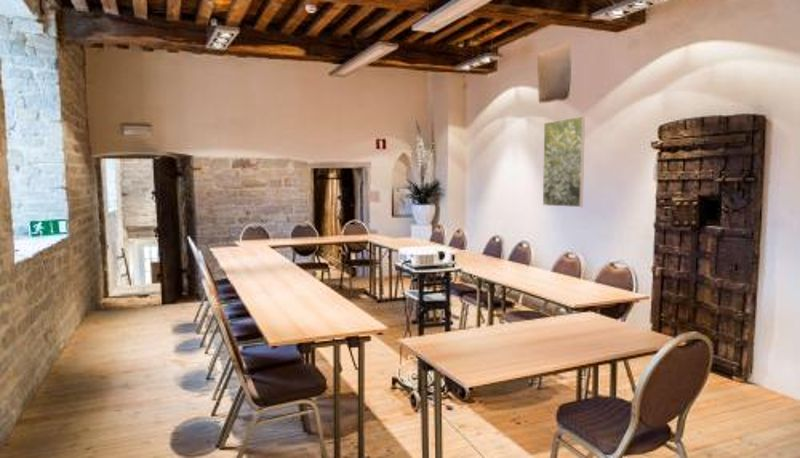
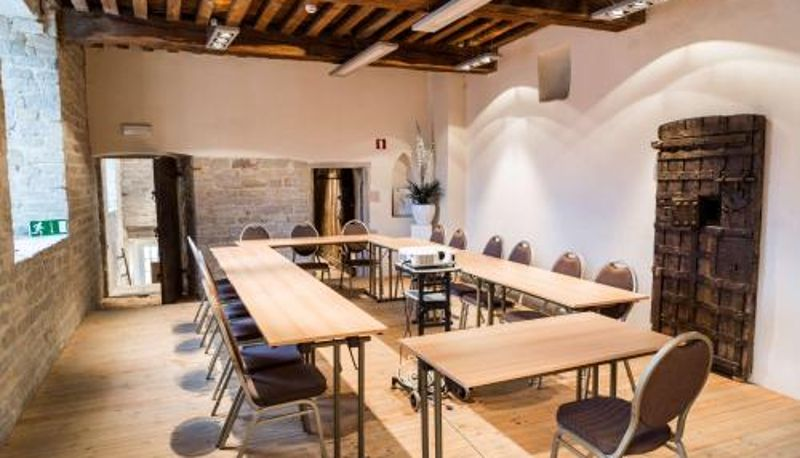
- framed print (562, 163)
